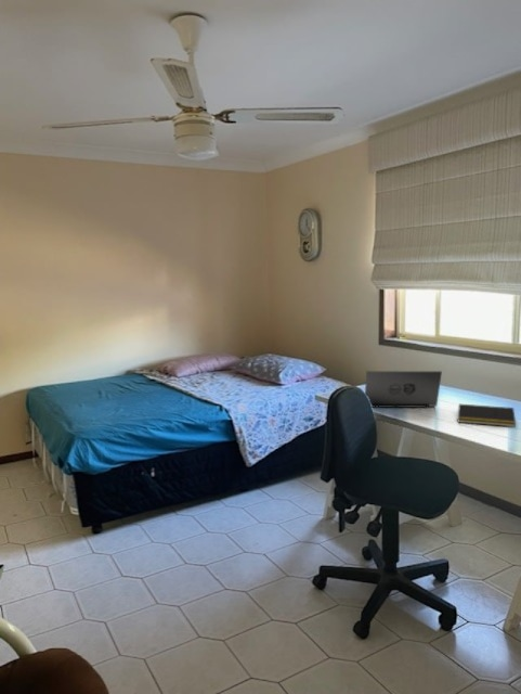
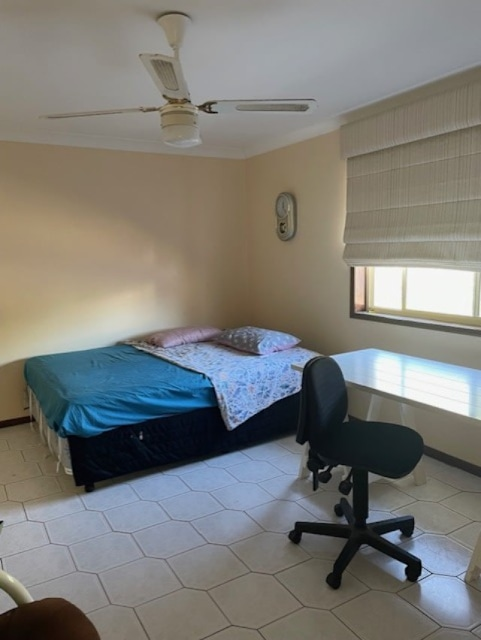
- notepad (485, 414)
- laptop (398, 385)
